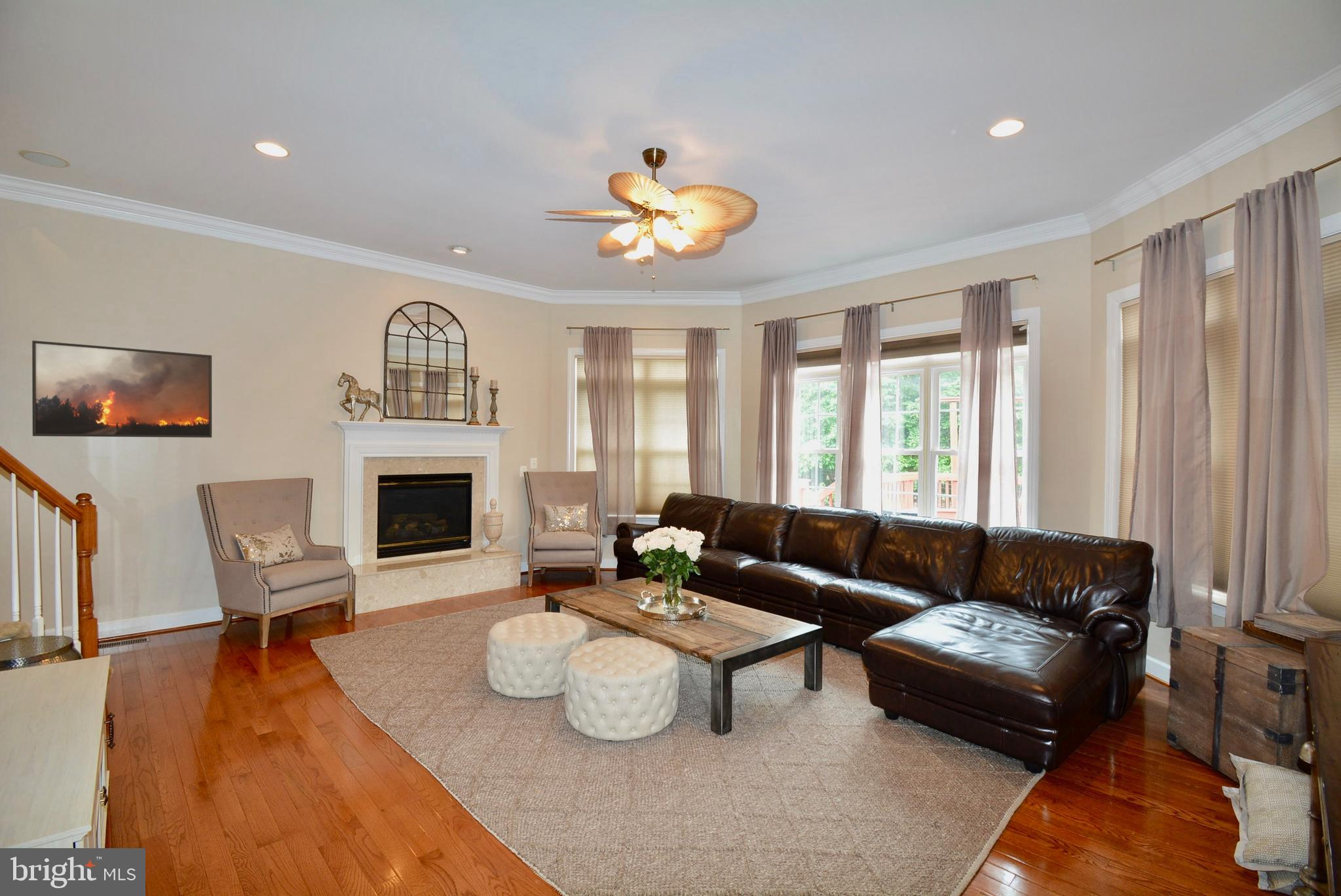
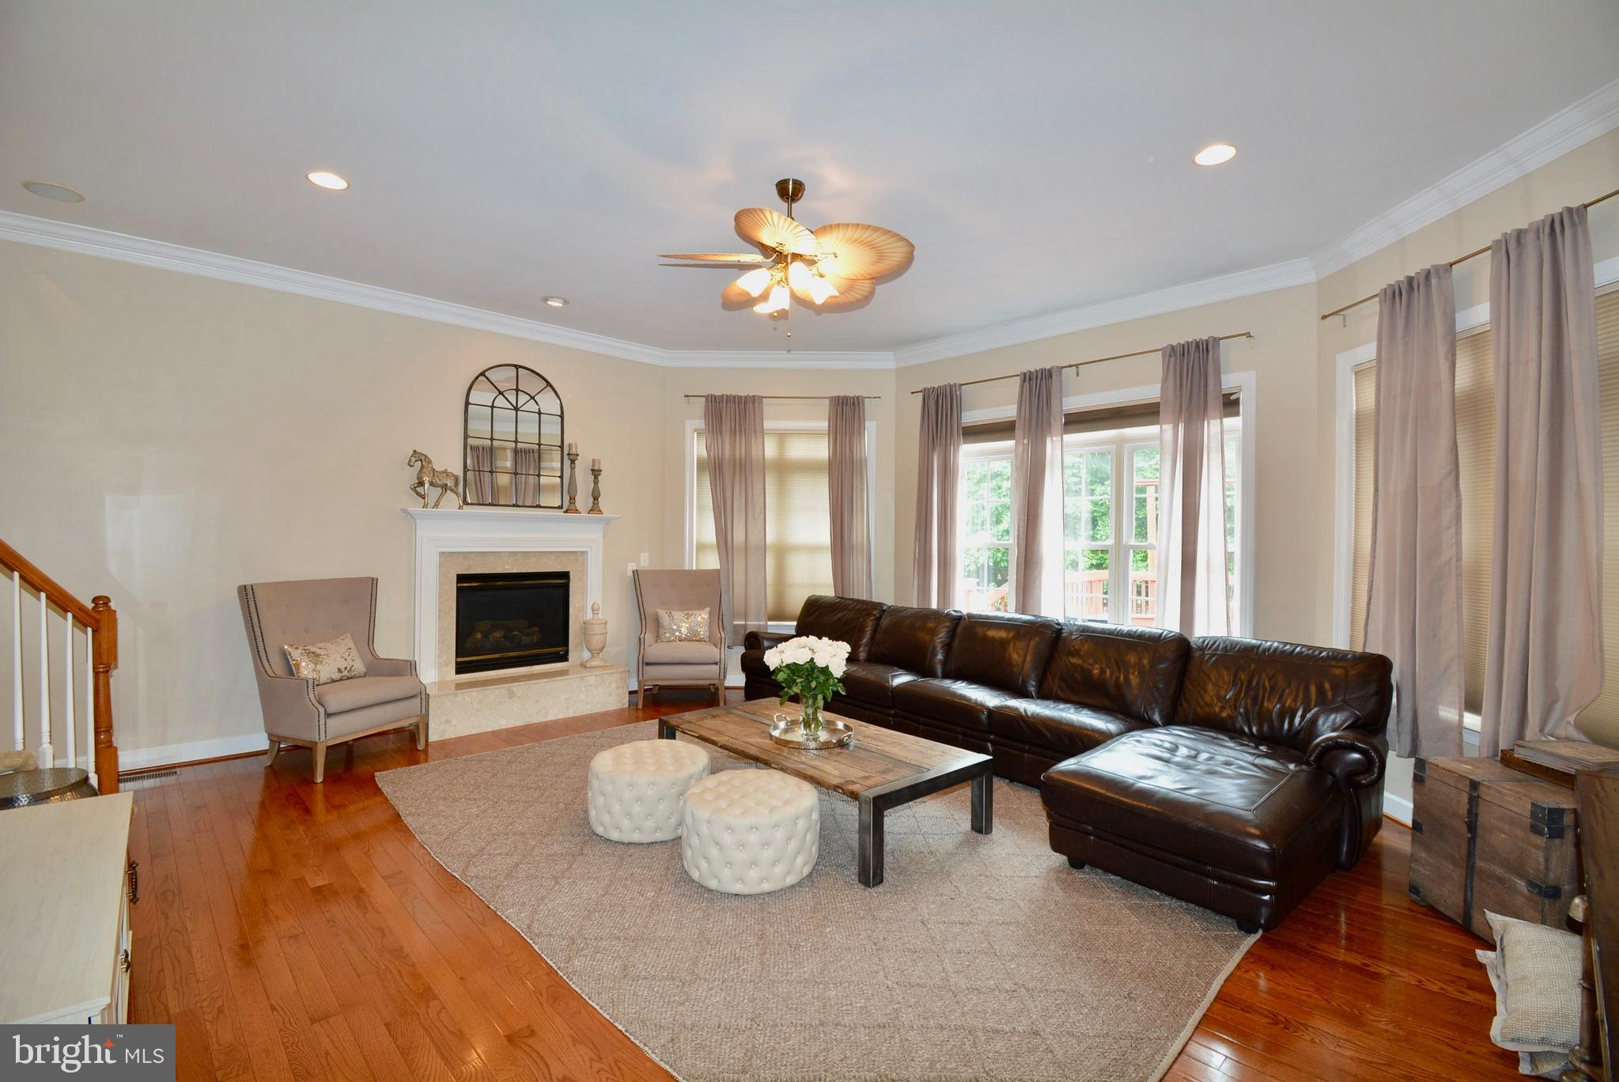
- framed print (128, 392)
